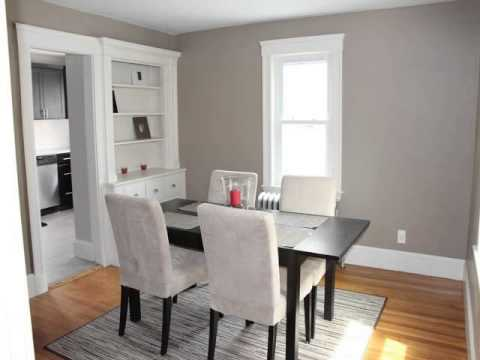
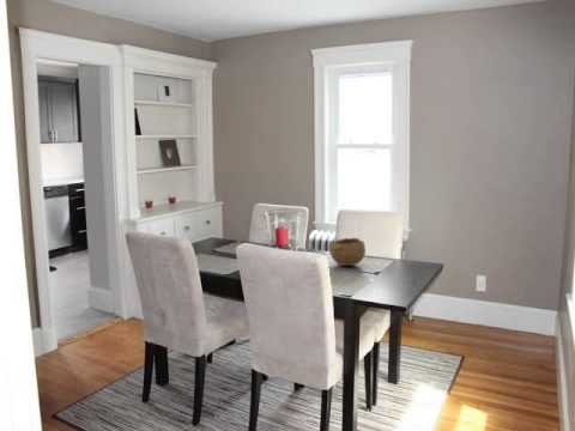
+ bowl (346, 253)
